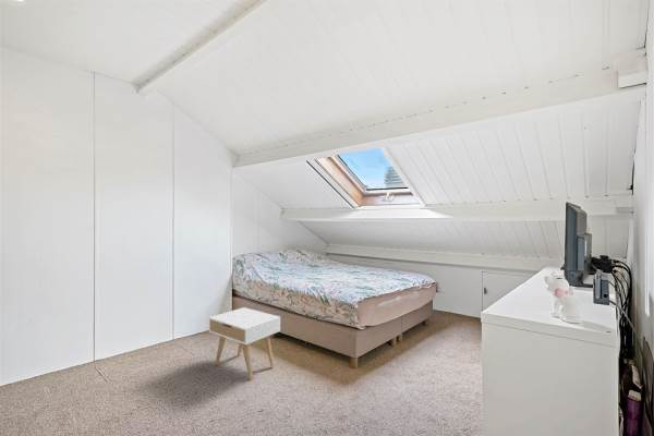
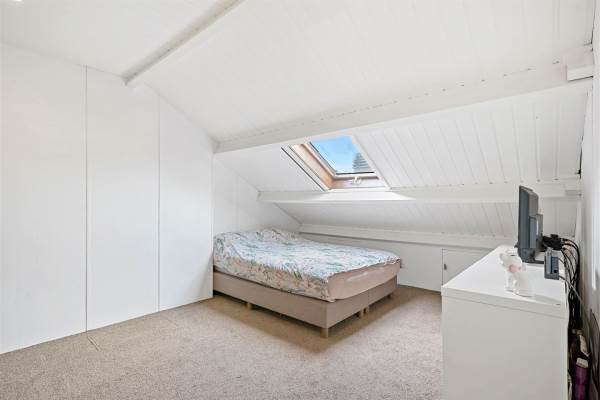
- nightstand (244, 341)
